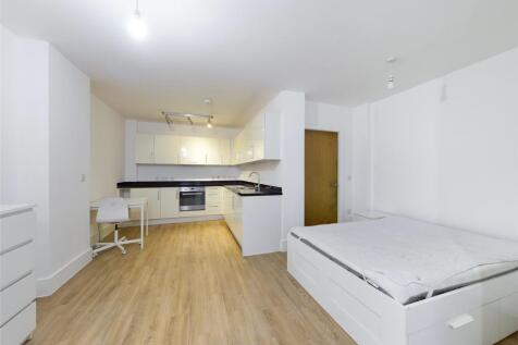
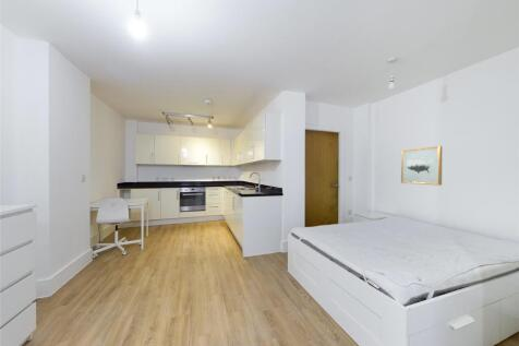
+ wall art (420, 166)
